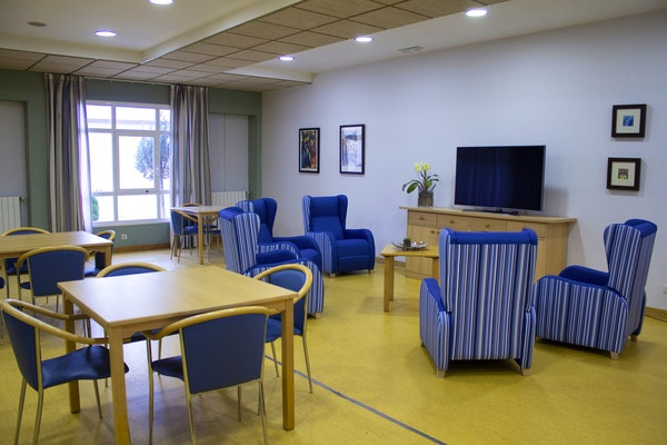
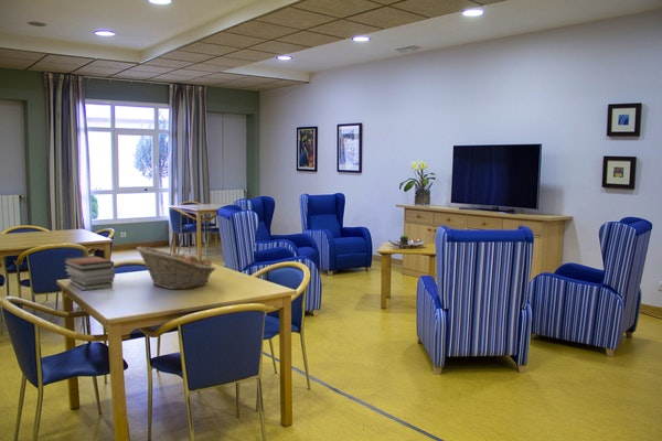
+ book stack (89, 272)
+ fruit basket (175, 265)
